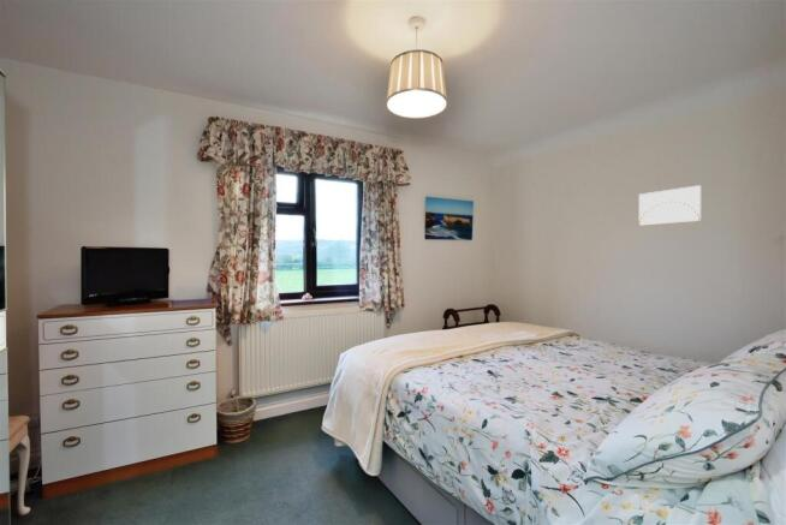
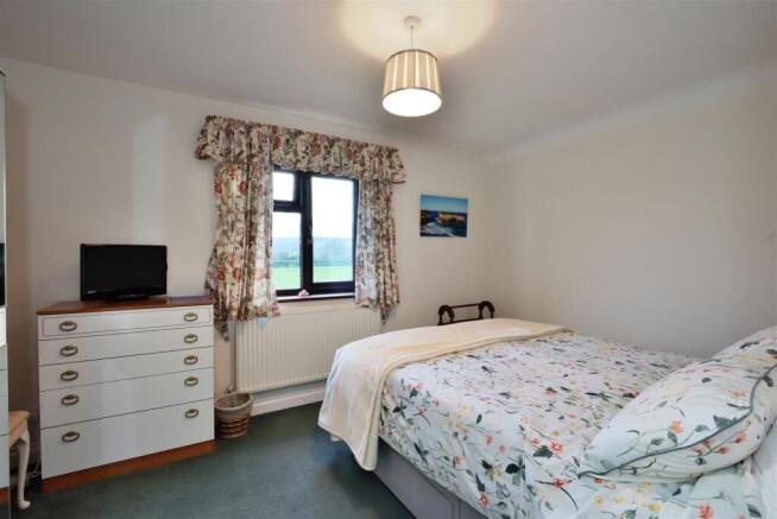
- wall art (667, 207)
